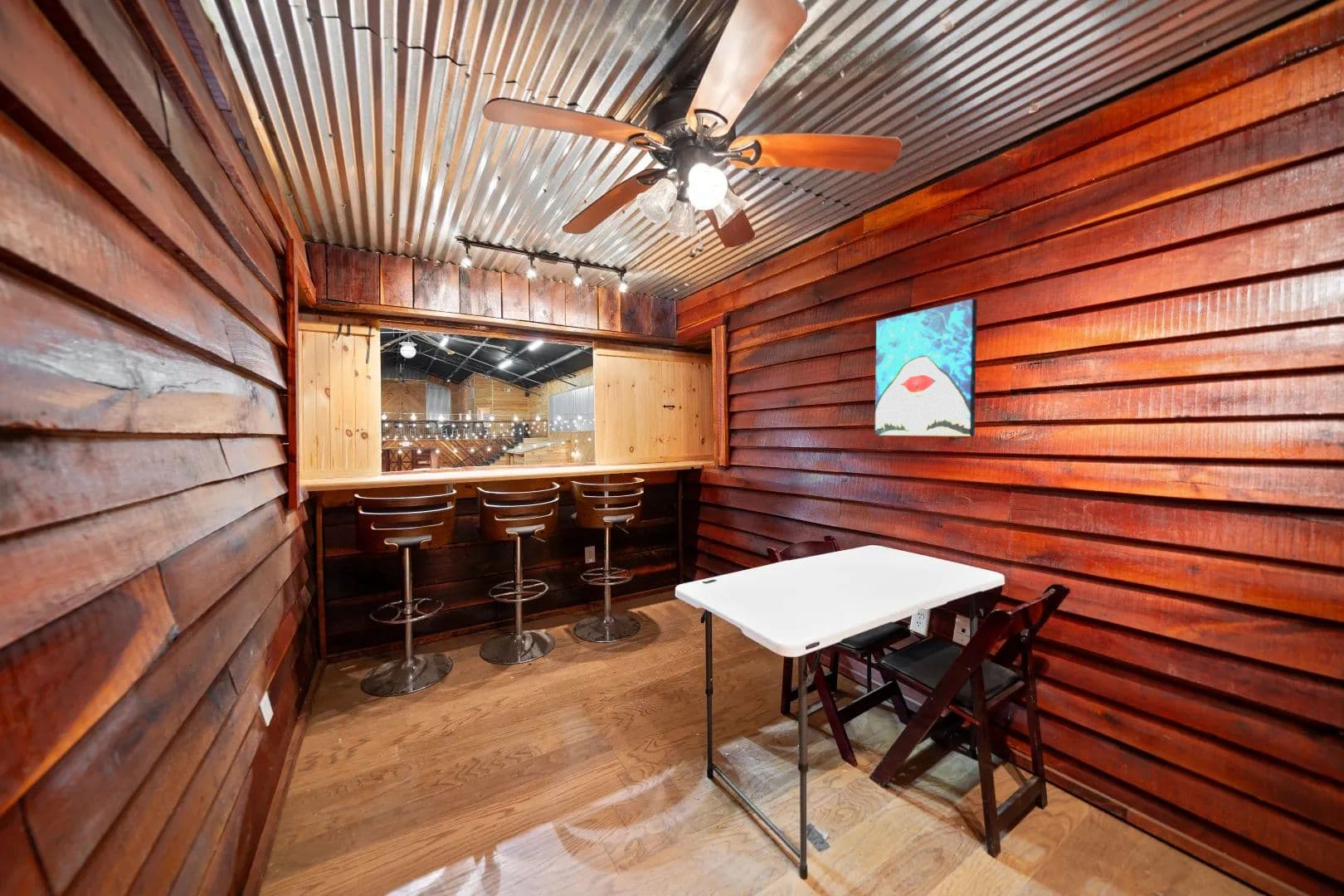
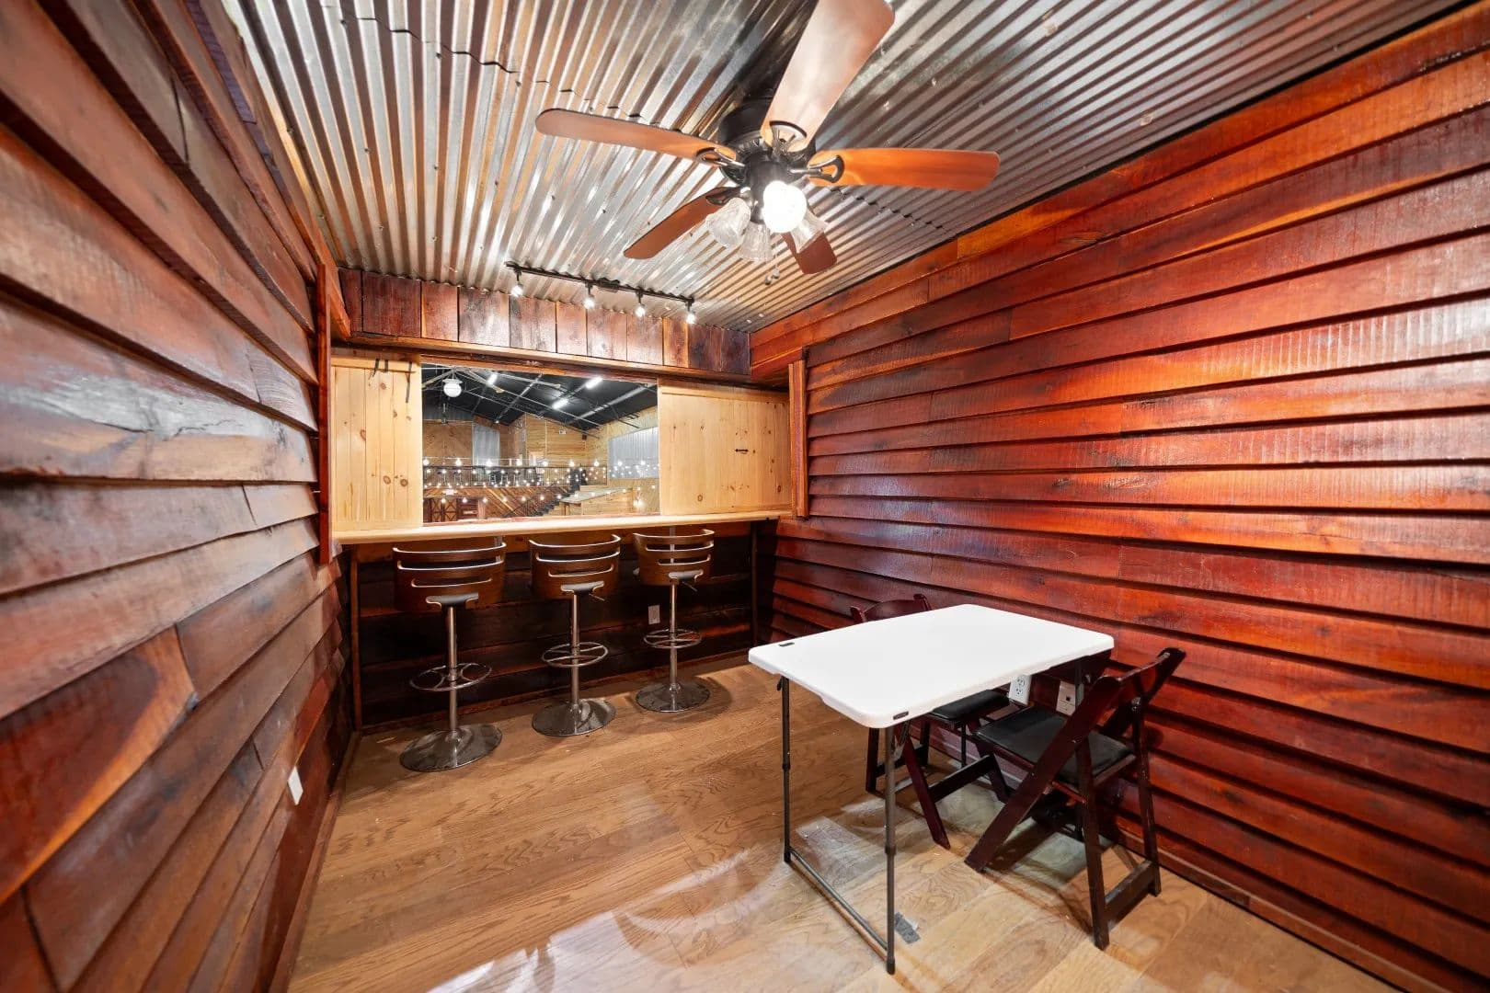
- wall art (921, 373)
